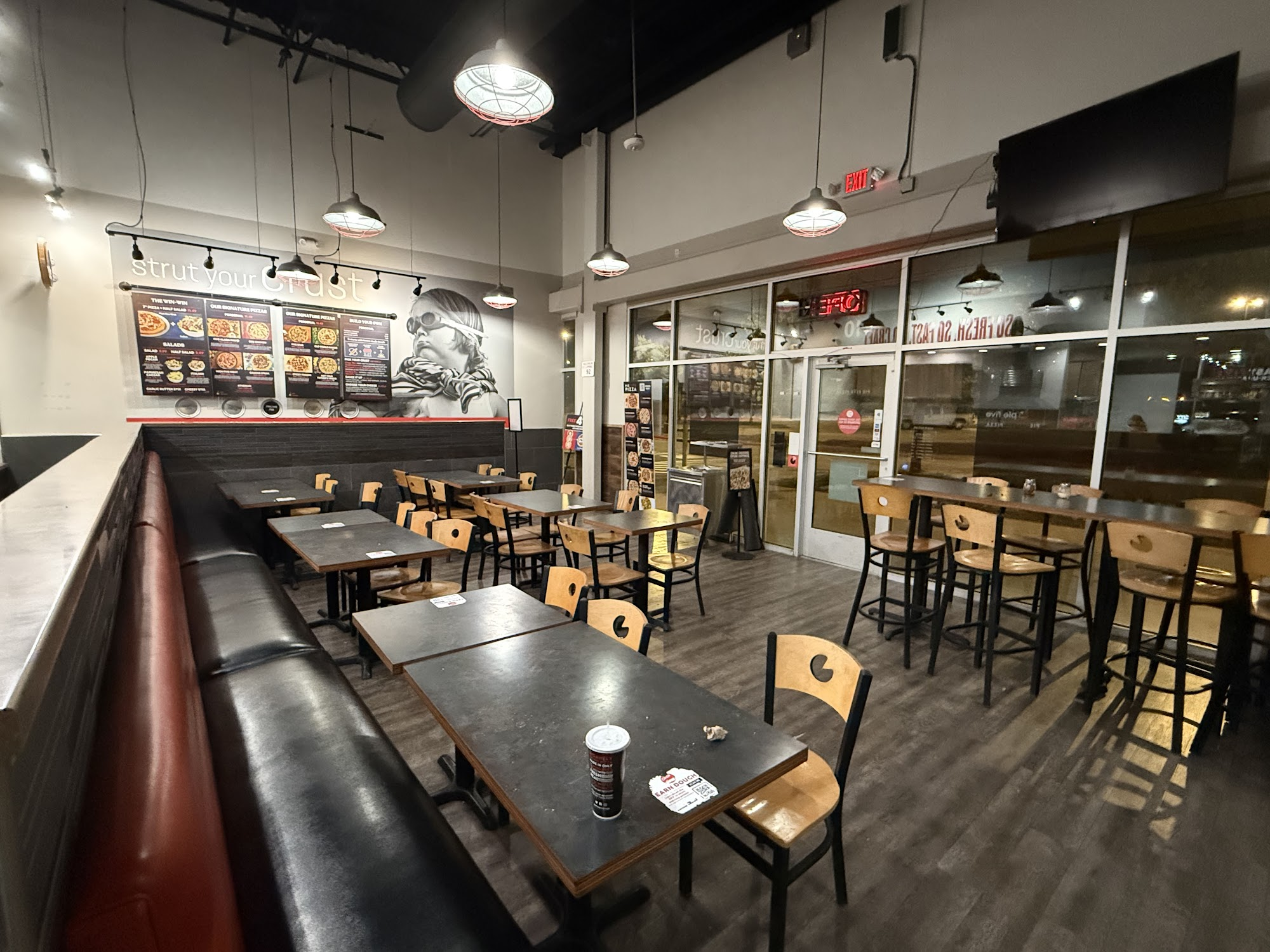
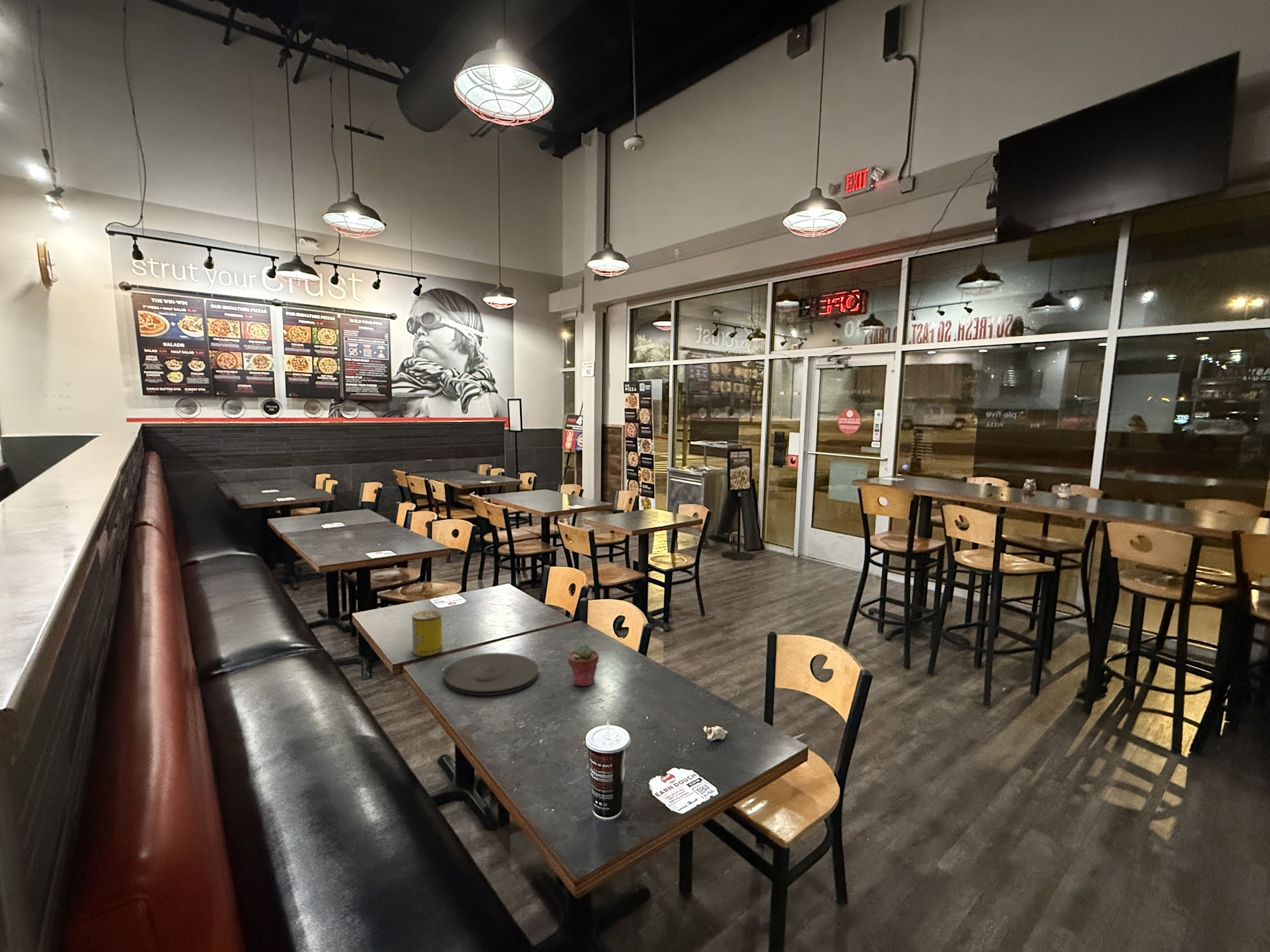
+ plate (491, 670)
+ potted succulent (583, 663)
+ beverage can (427, 632)
